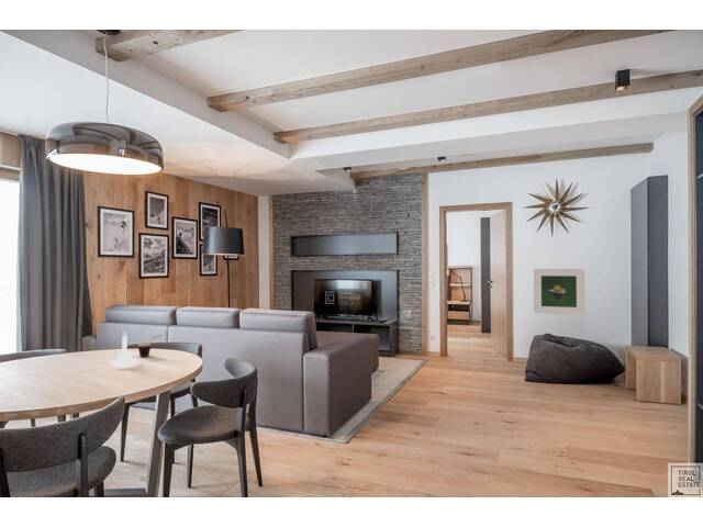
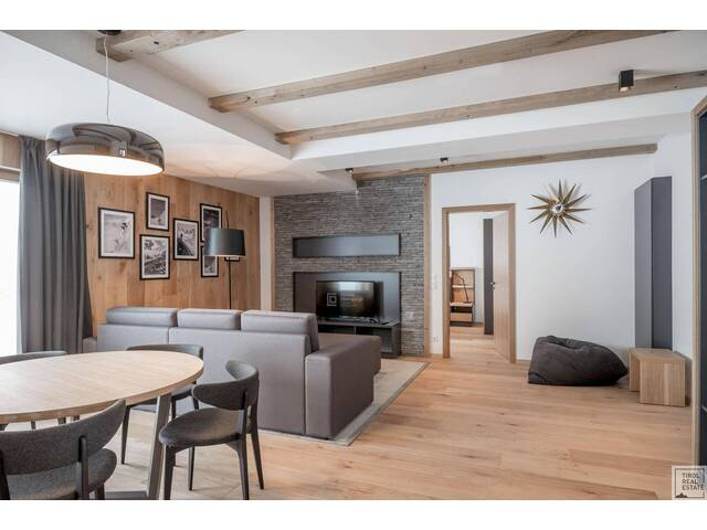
- candle holder (124, 347)
- cup (149, 345)
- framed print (558, 291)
